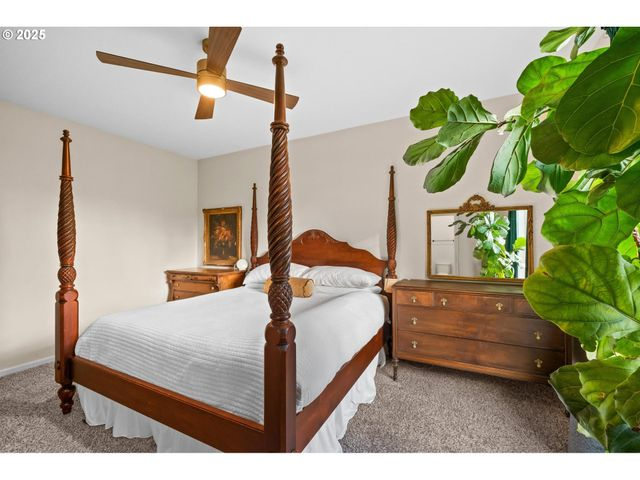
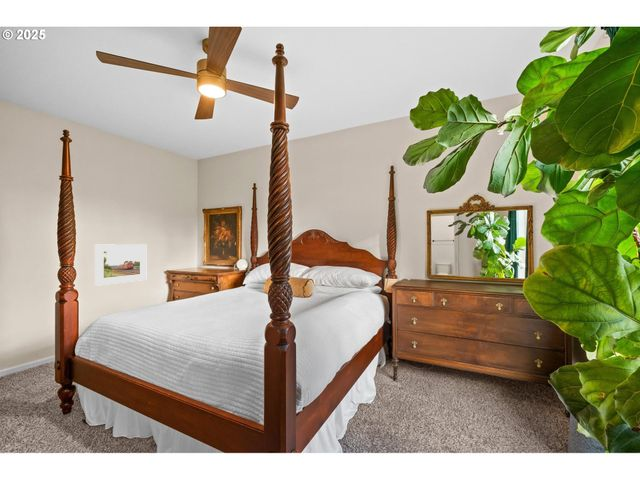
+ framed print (122, 263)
